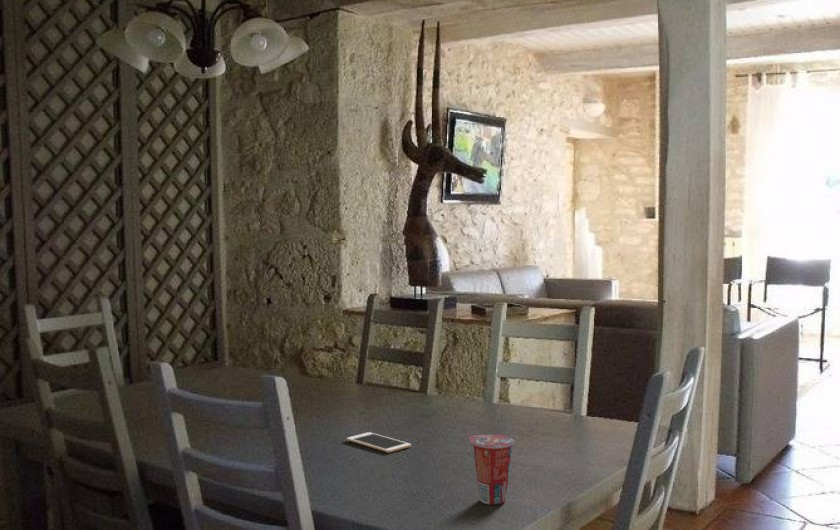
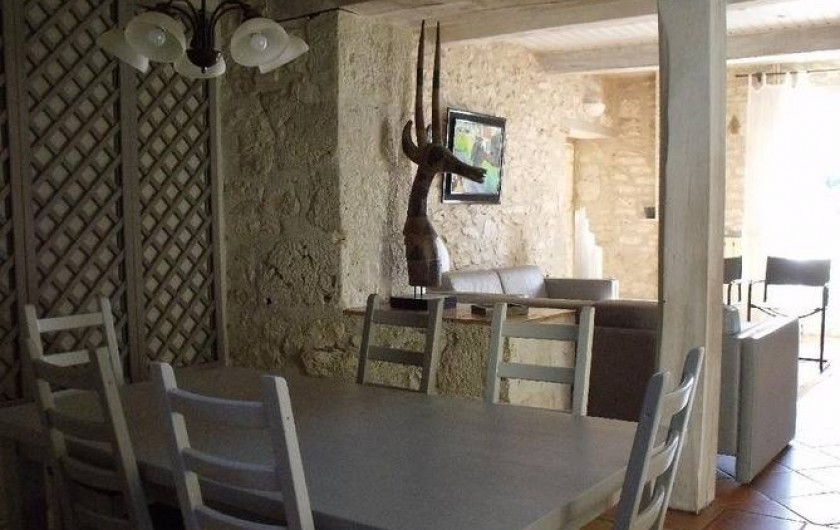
- cell phone (378, 442)
- cup (490, 470)
